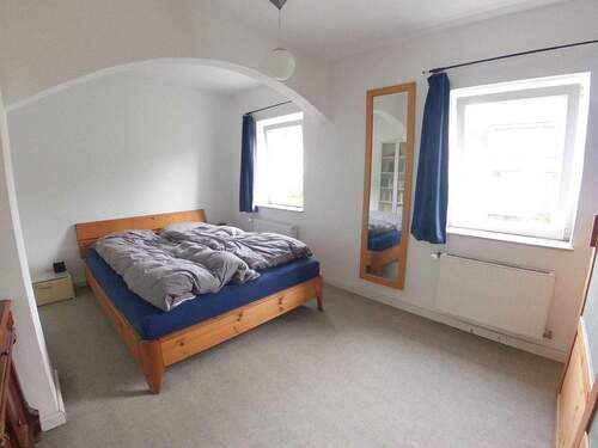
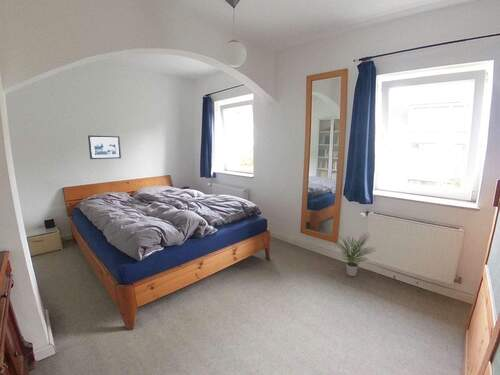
+ picture frame (105, 147)
+ potted plant (352, 254)
